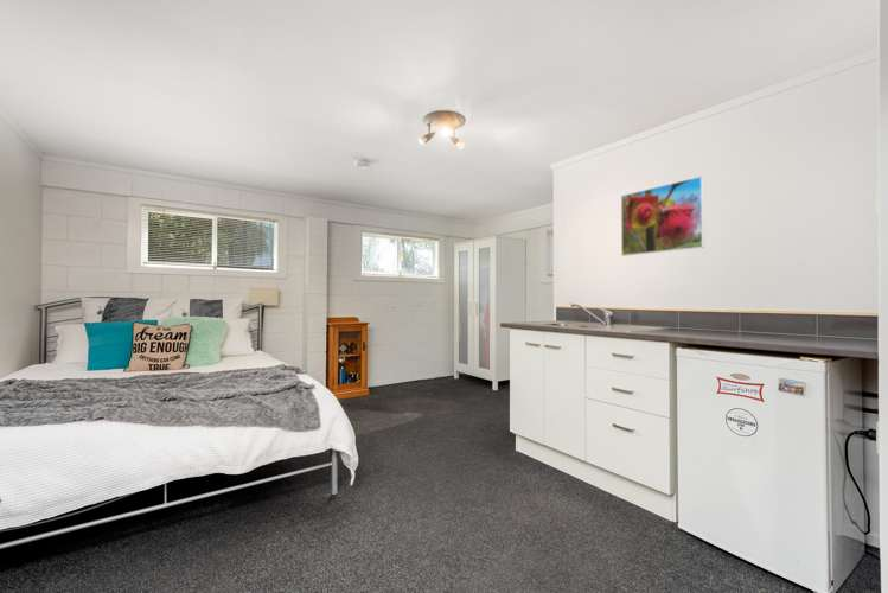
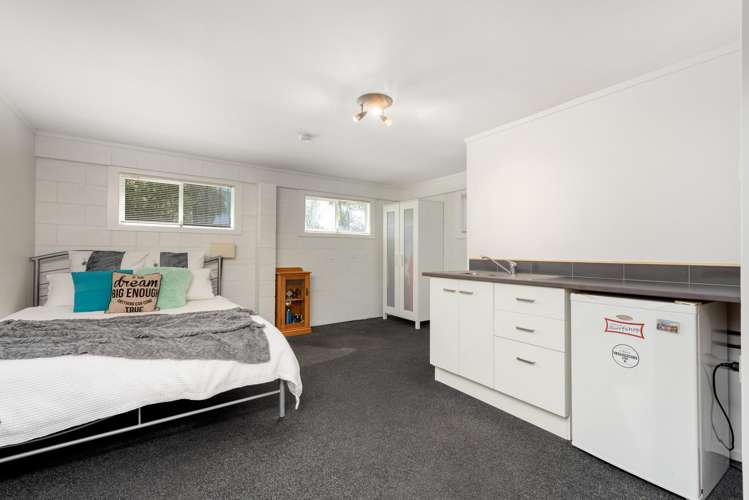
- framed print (659, 218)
